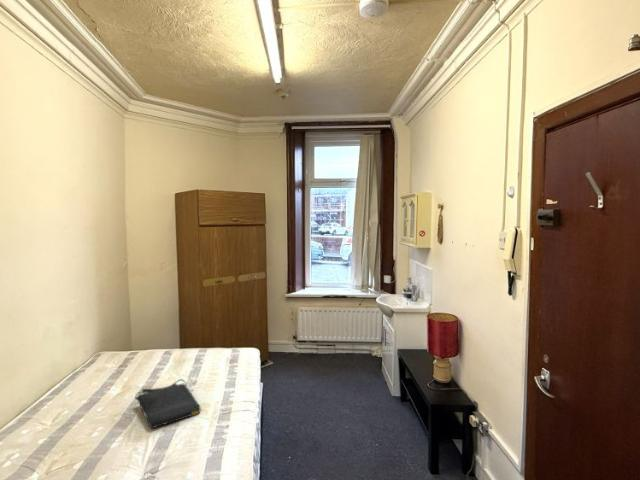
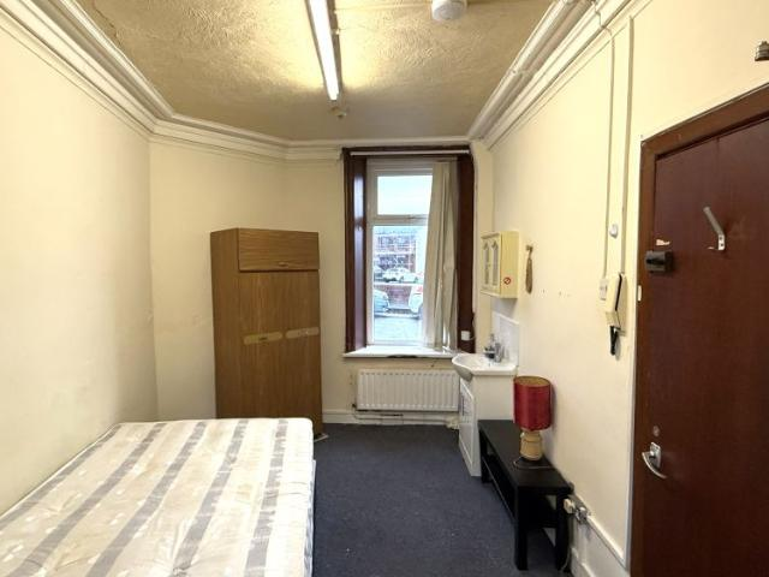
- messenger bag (167, 400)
